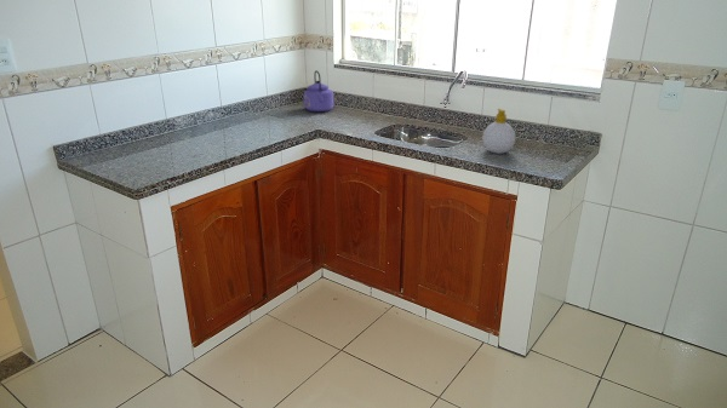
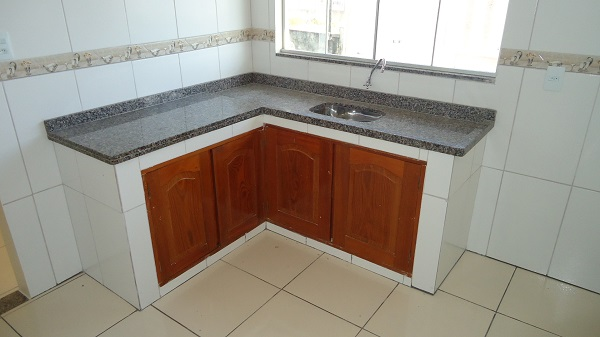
- soap bottle (499, 131)
- kettle (317, 91)
